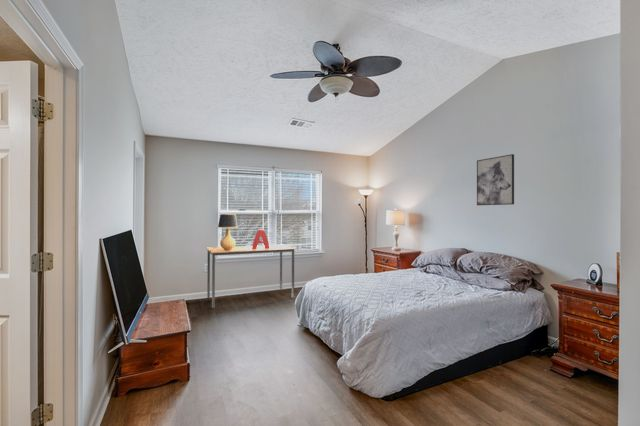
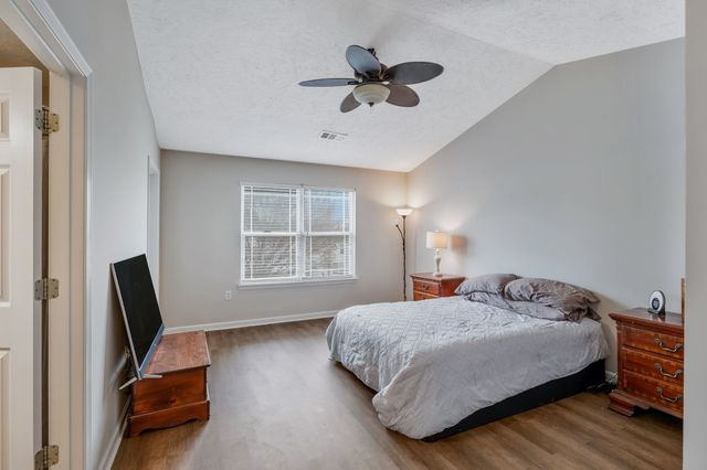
- wall art (494, 181)
- table lamp (226, 232)
- desk (250, 253)
- letter holder (259, 238)
